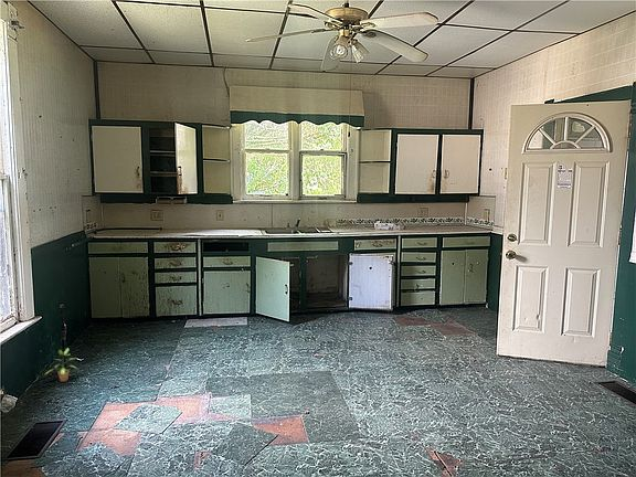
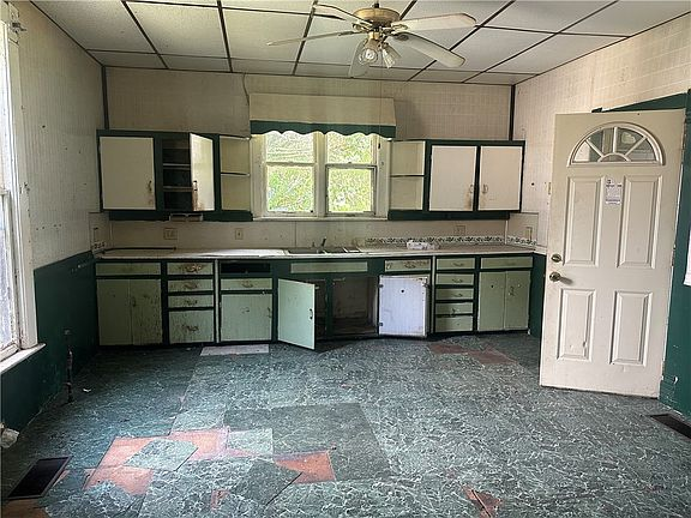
- potted plant (61, 364)
